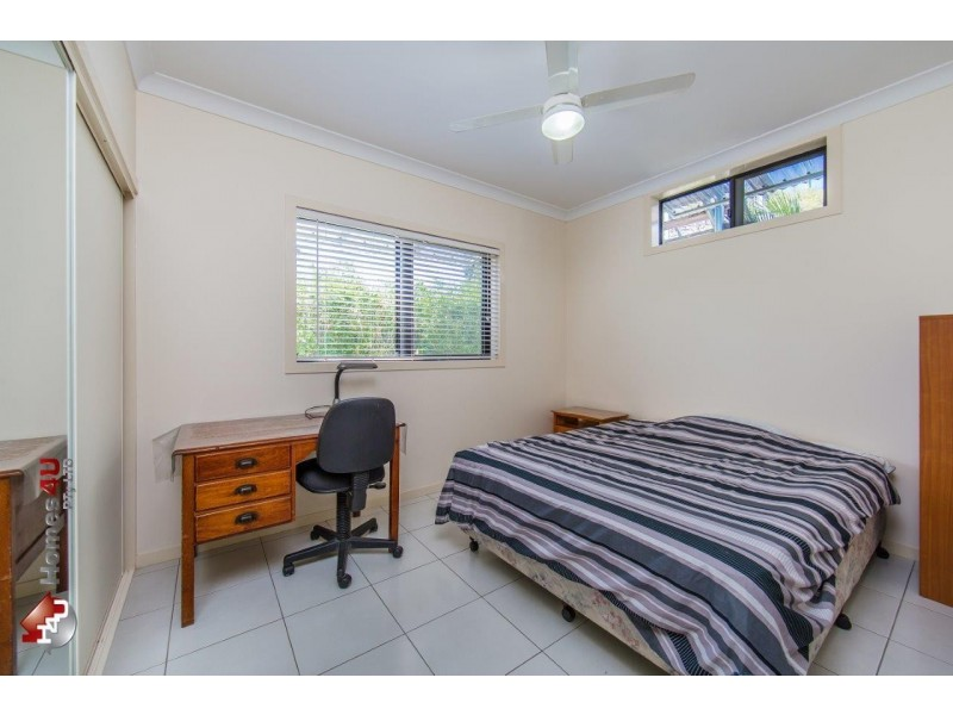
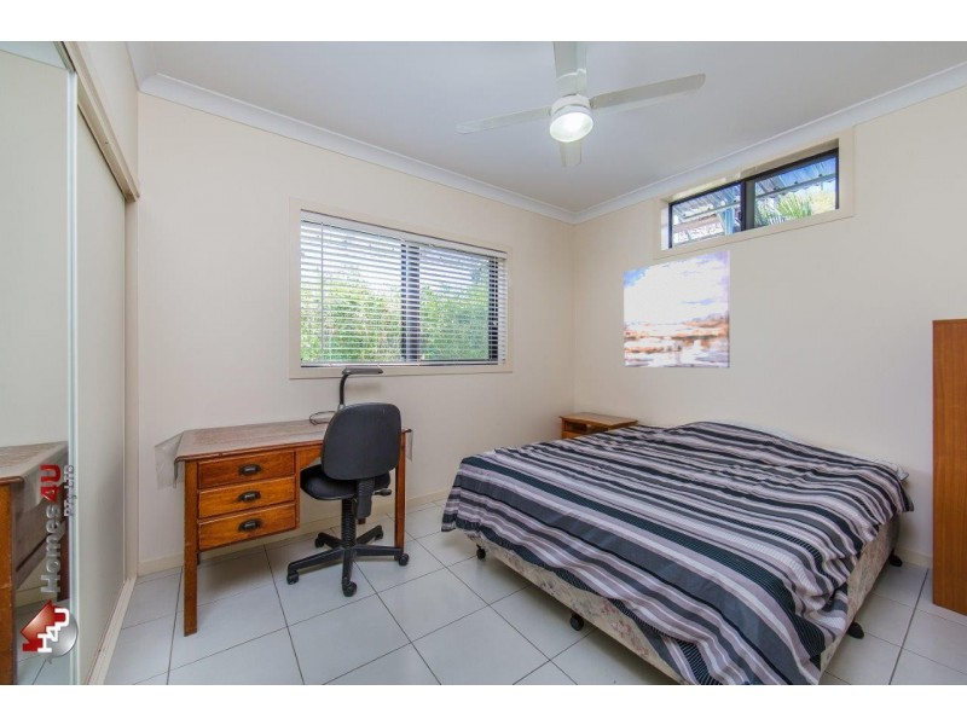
+ wall art (671, 314)
